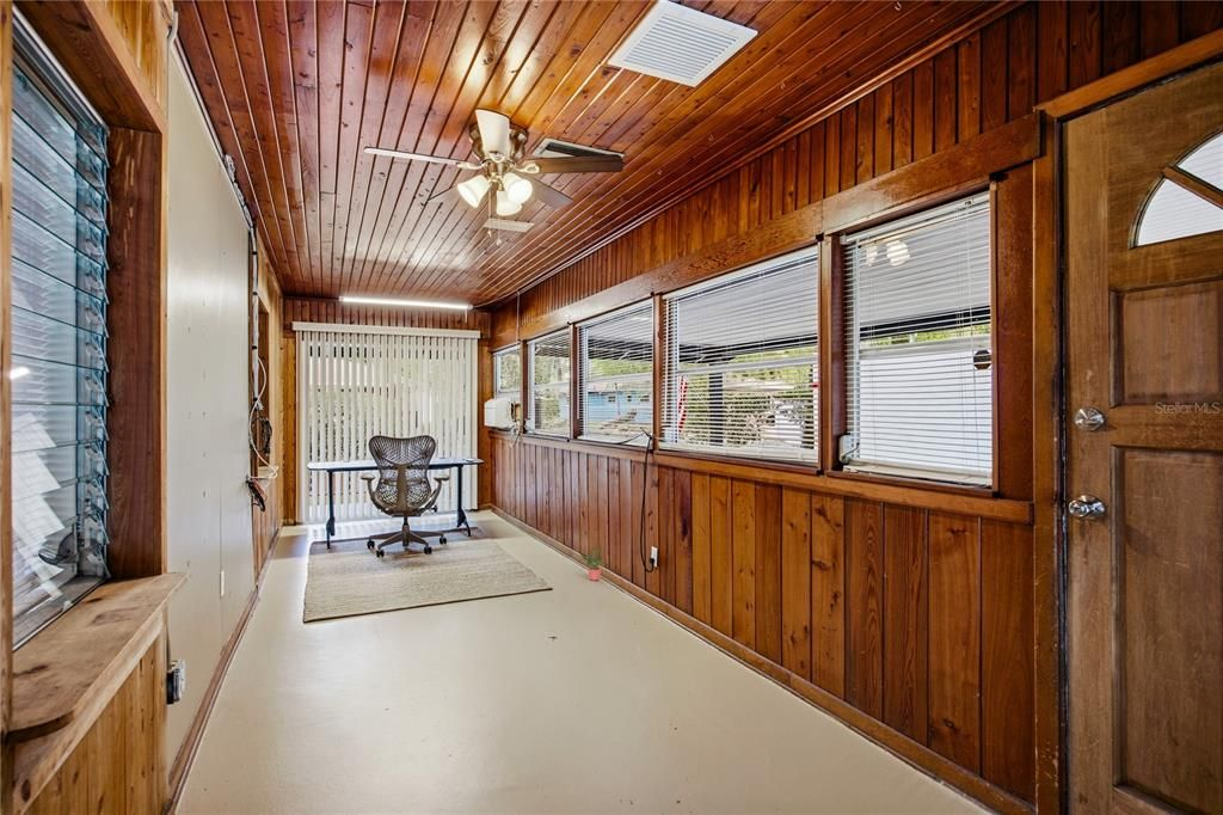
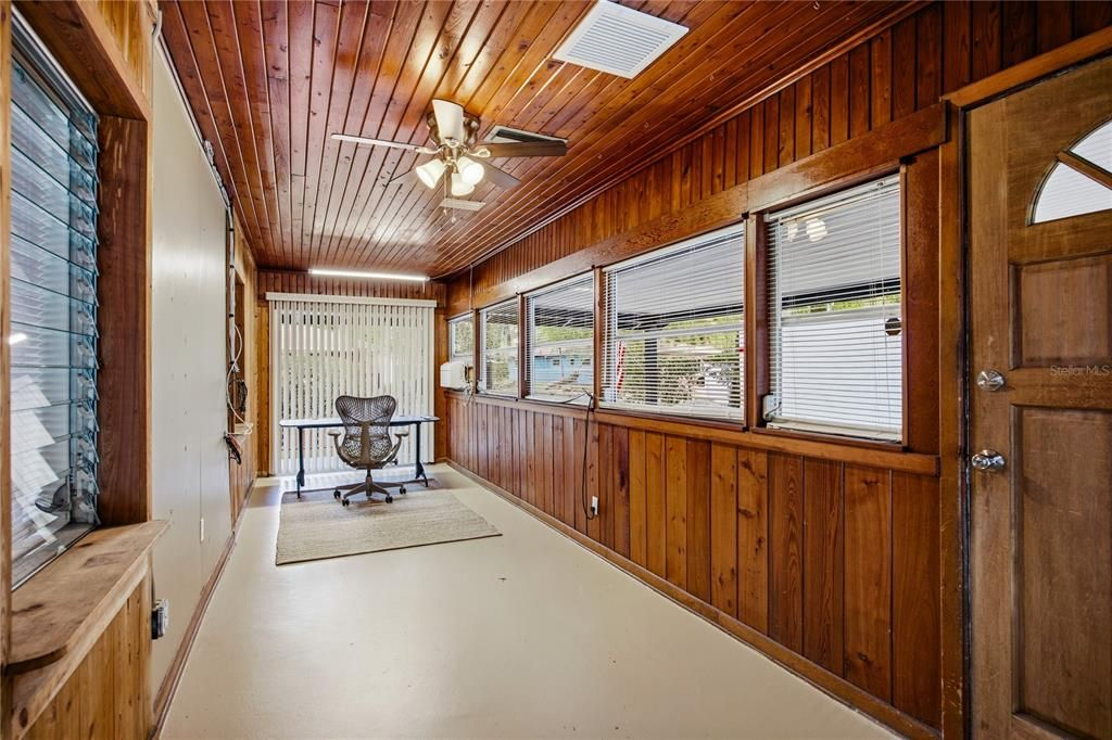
- potted plant (592, 563)
